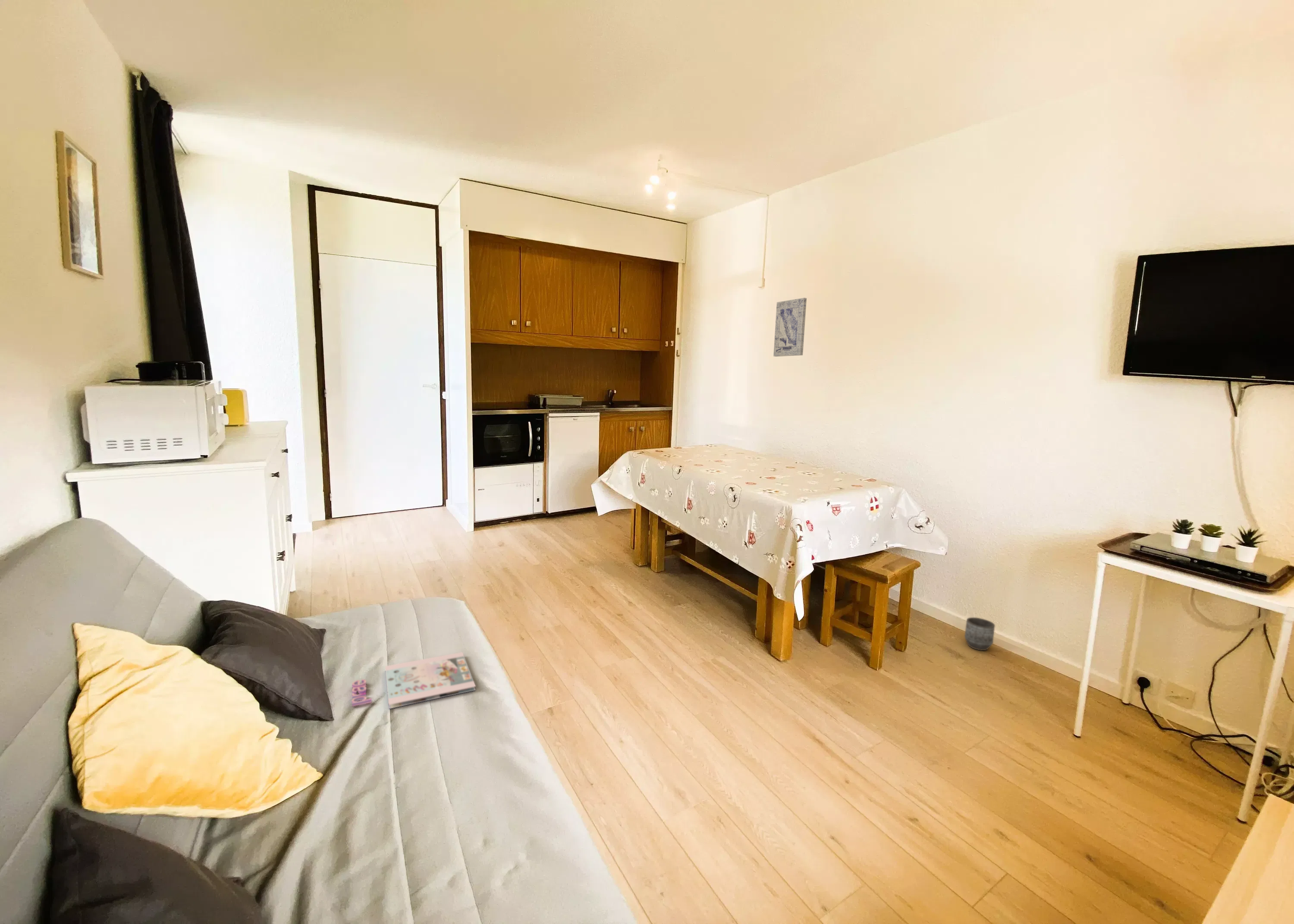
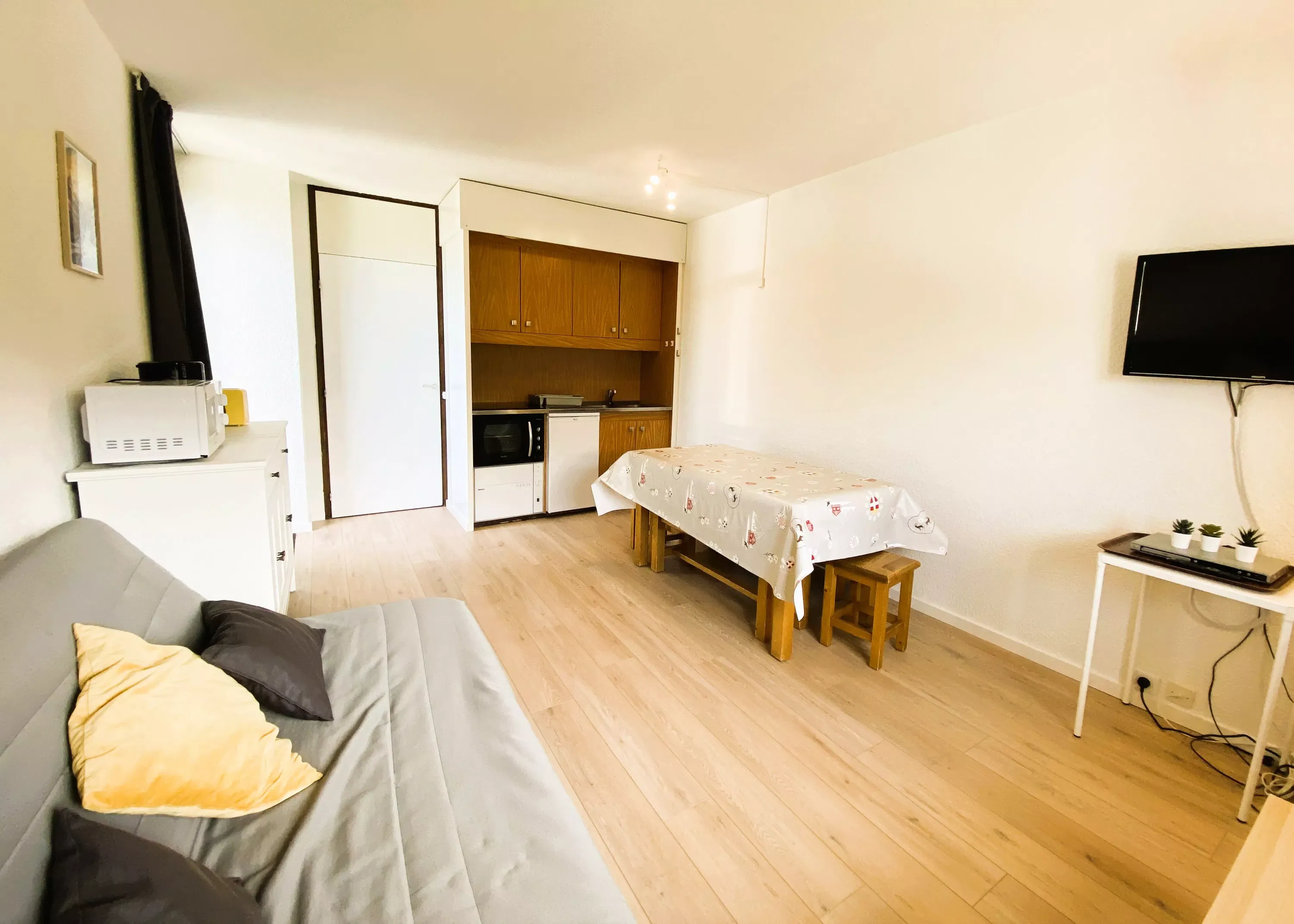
- planter (979, 634)
- wall art (789, 328)
- magazine (413, 681)
